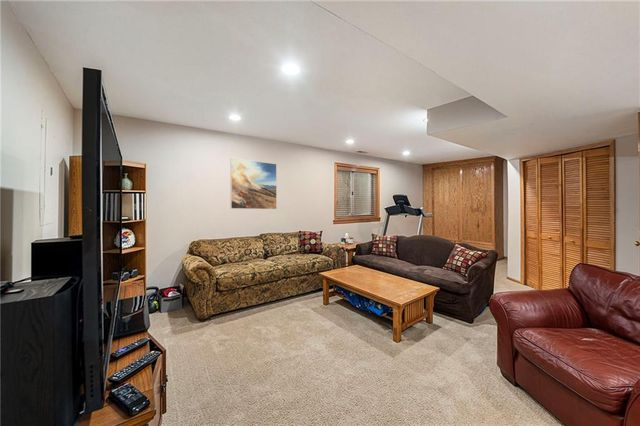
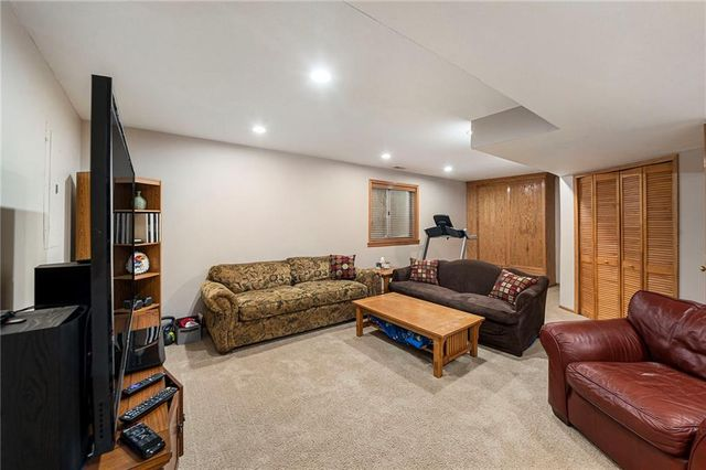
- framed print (254, 185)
